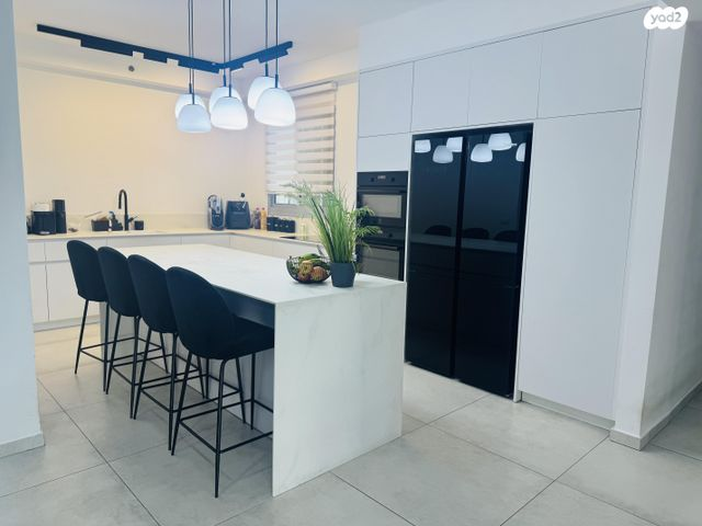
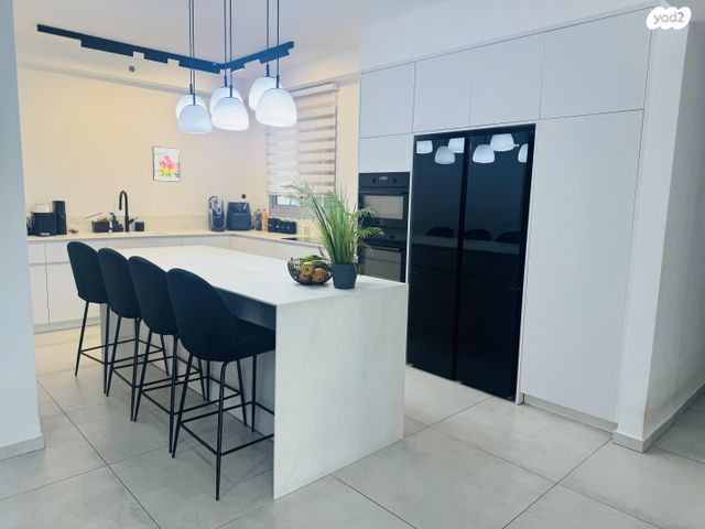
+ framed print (166, 164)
